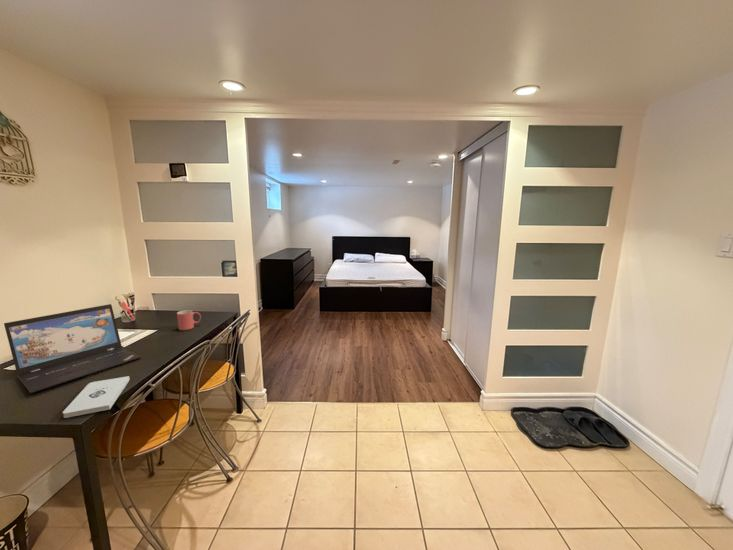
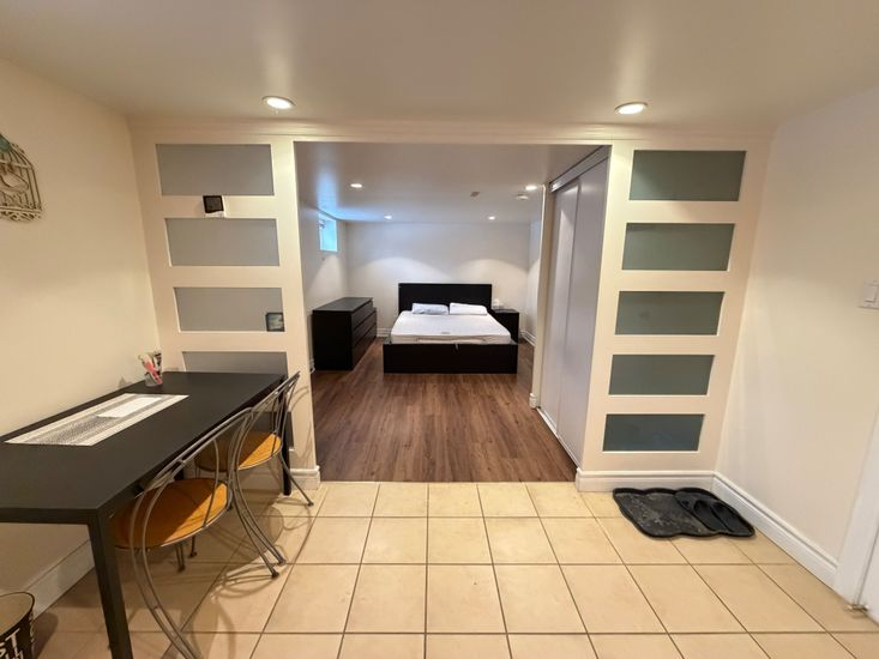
- laptop (77, 342)
- mug (189, 319)
- notepad (99, 395)
